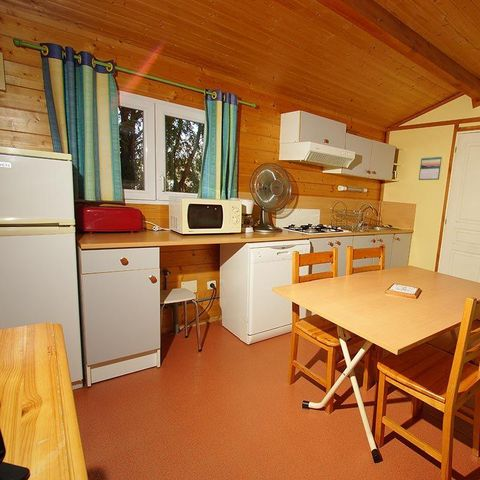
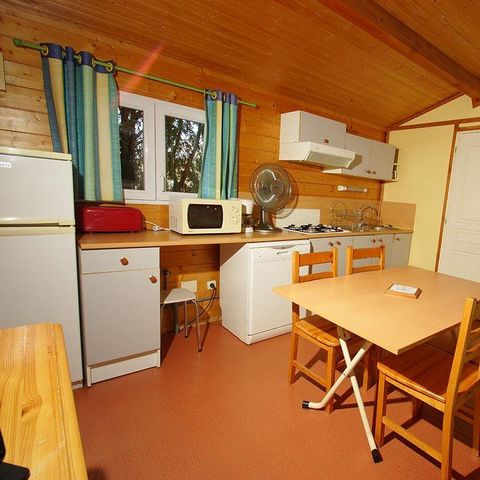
- calendar (430, 168)
